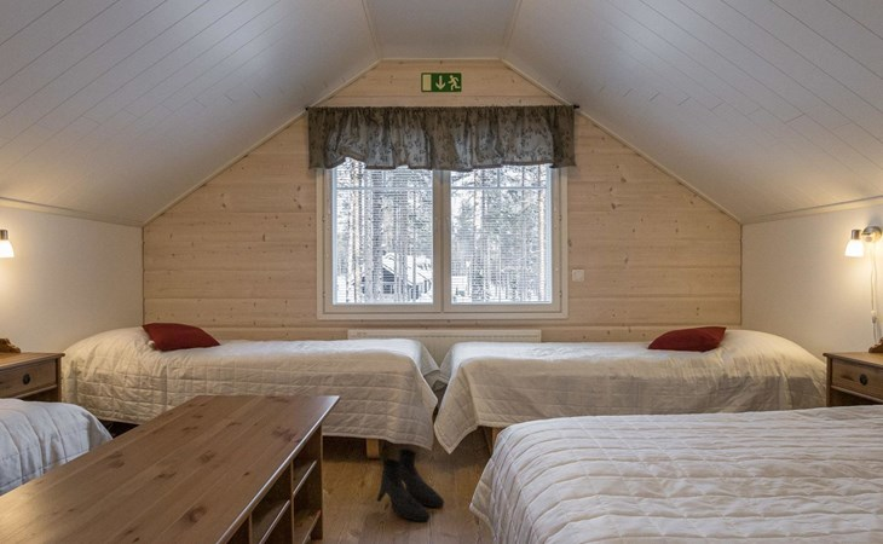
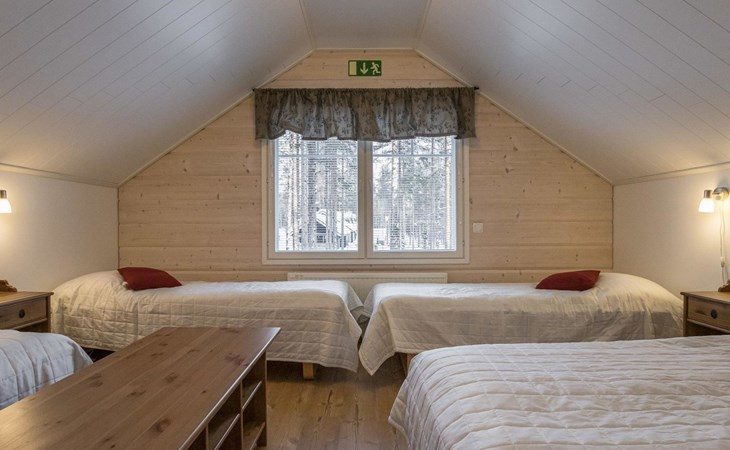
- boots (410, 481)
